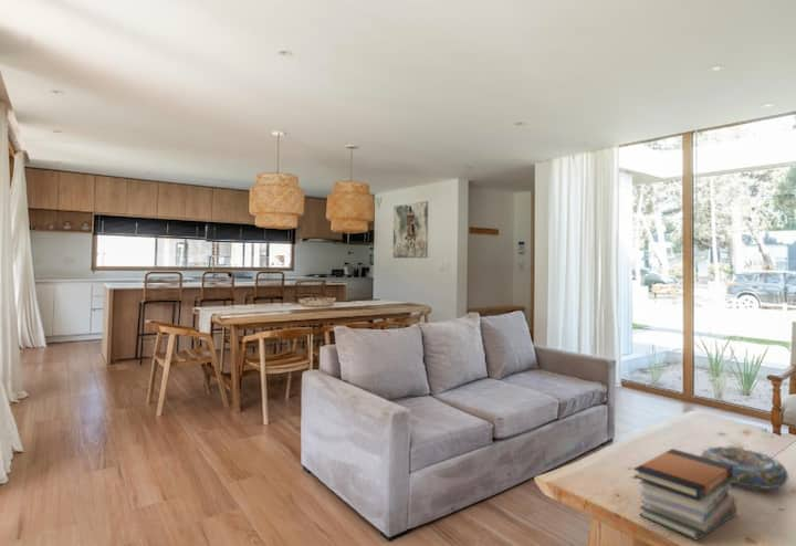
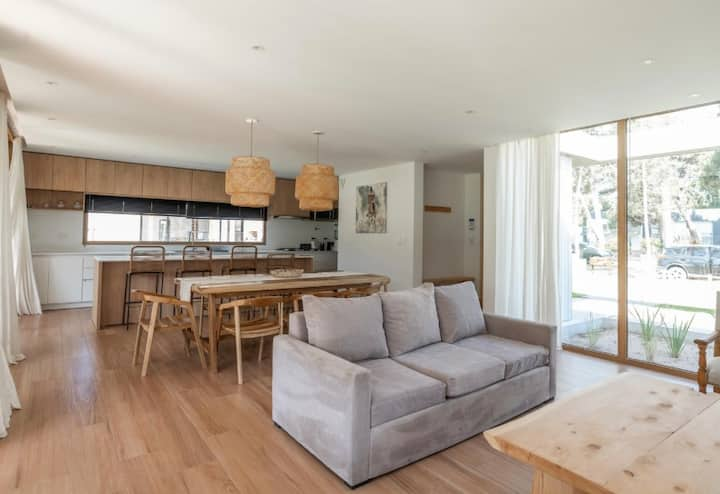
- decorative bowl (742, 465)
- book stack (685, 491)
